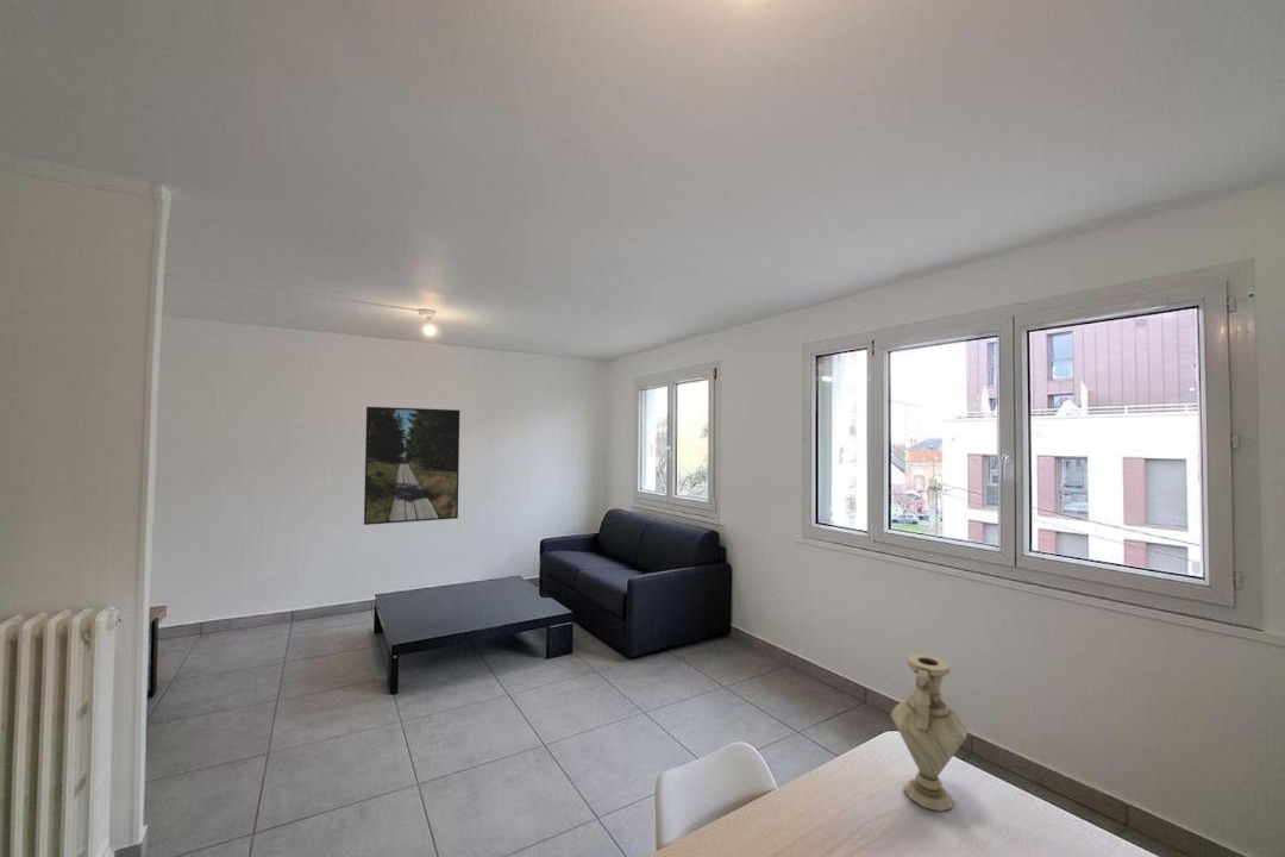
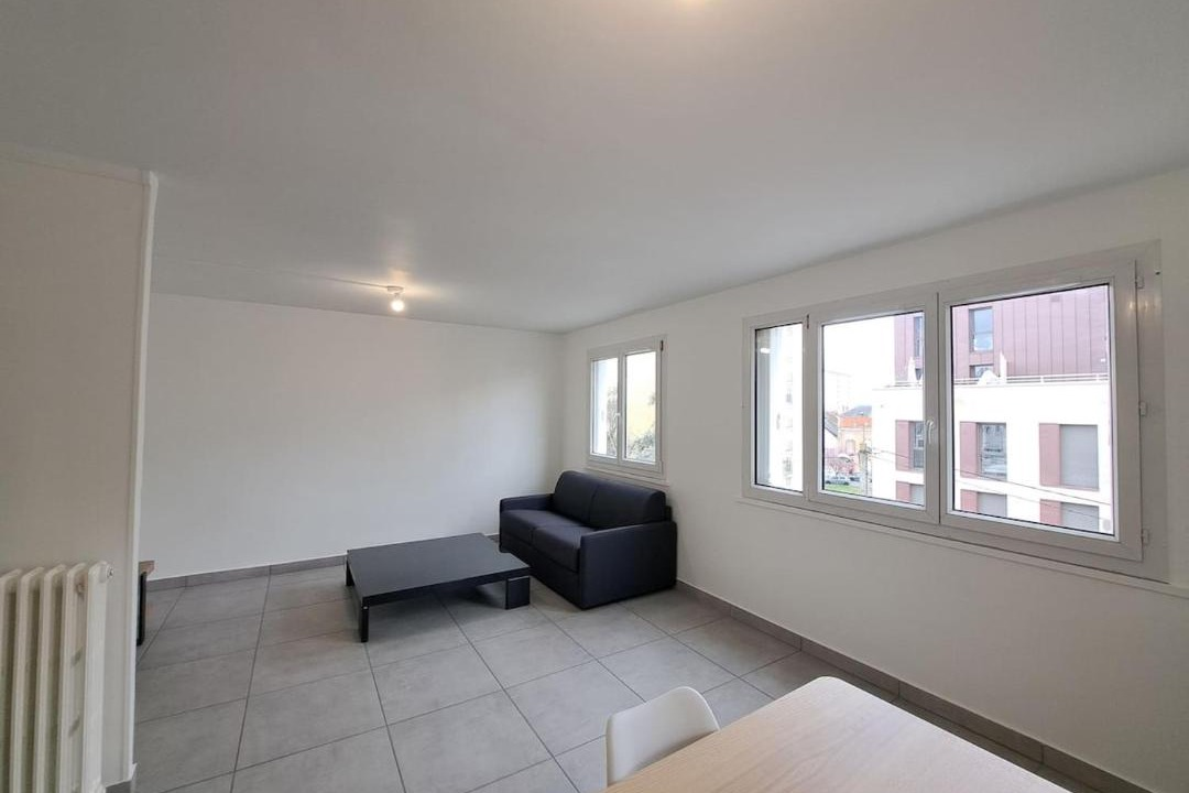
- vase (928, 727)
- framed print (413, 464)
